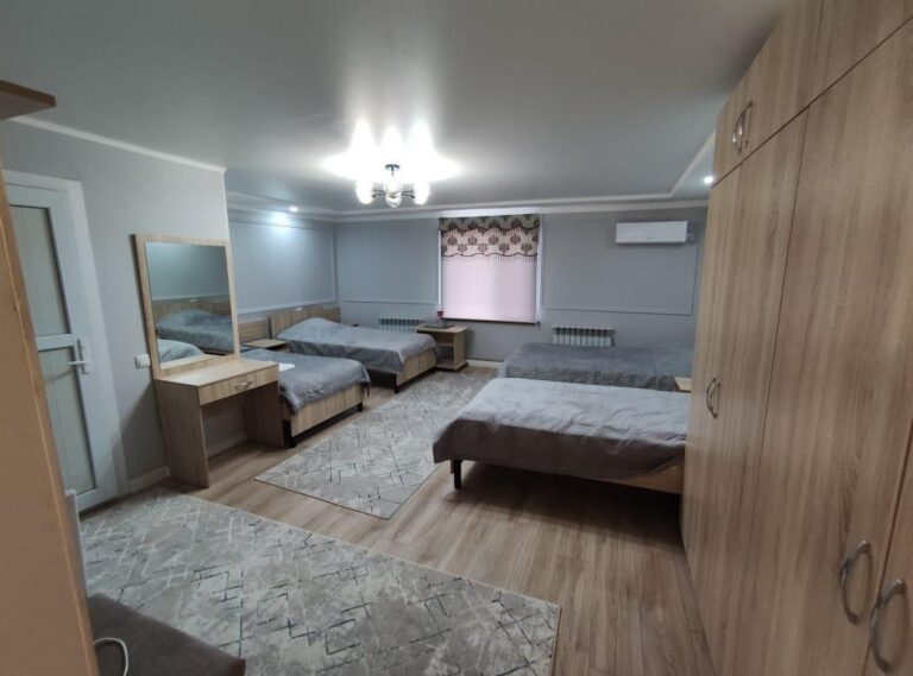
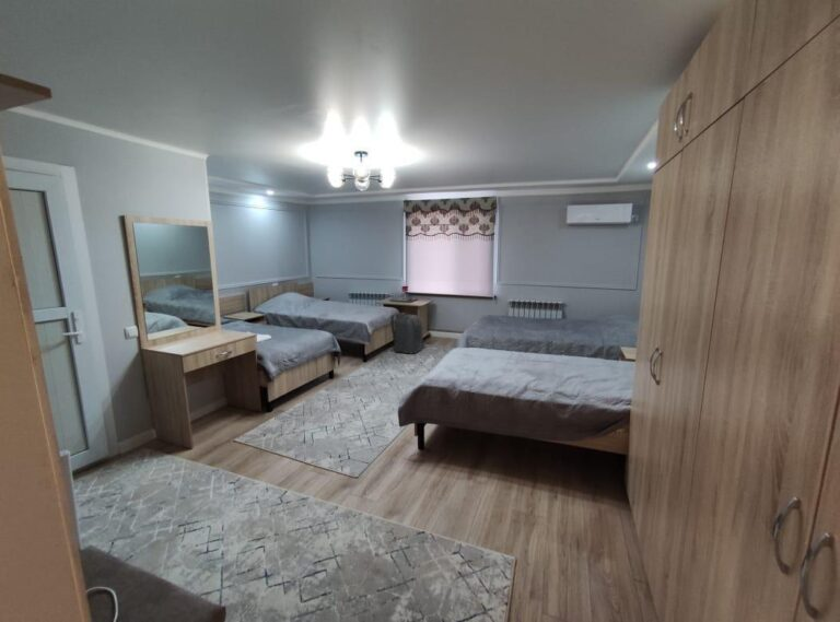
+ backpack (405, 331)
